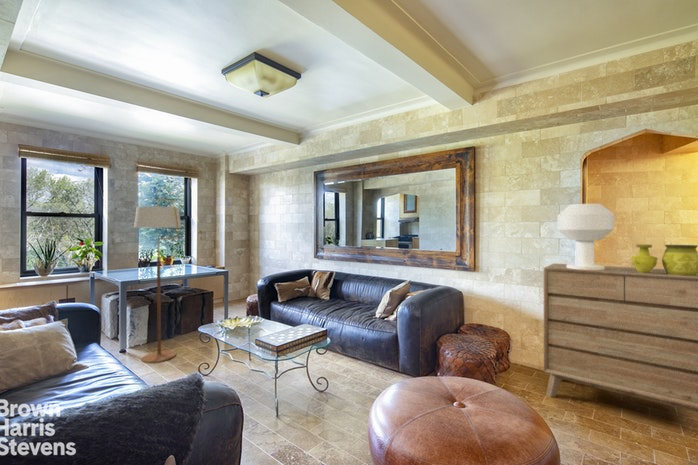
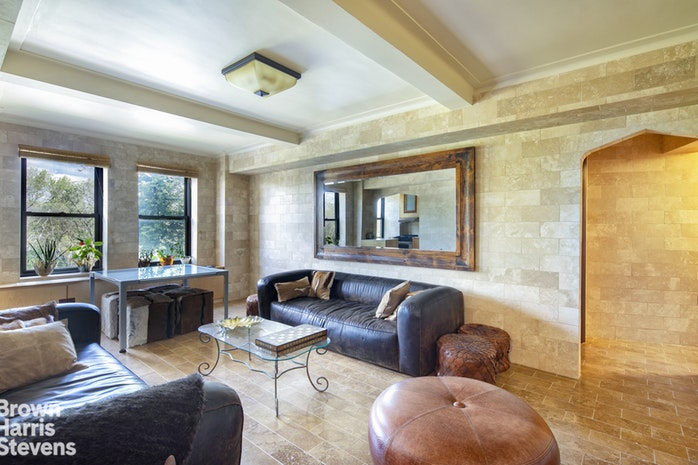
- dresser (625, 337)
- decorative vase (664, 259)
- floor lamp (160, 278)
- table lamp (584, 236)
